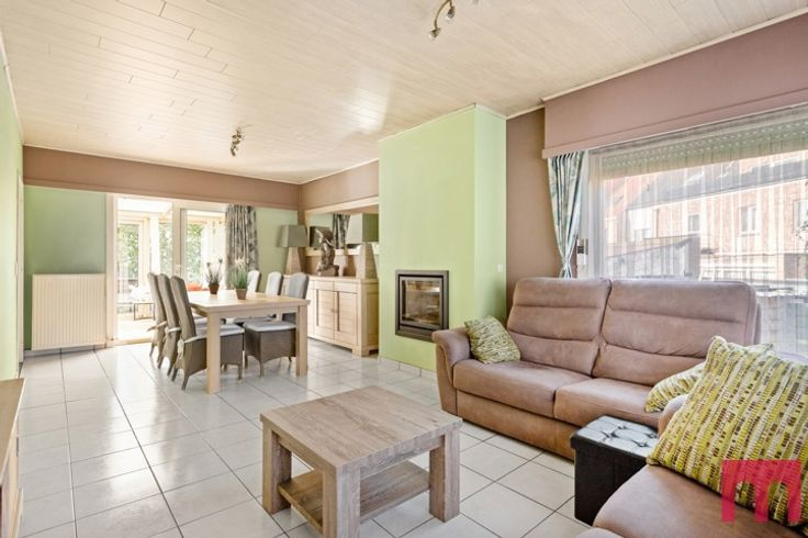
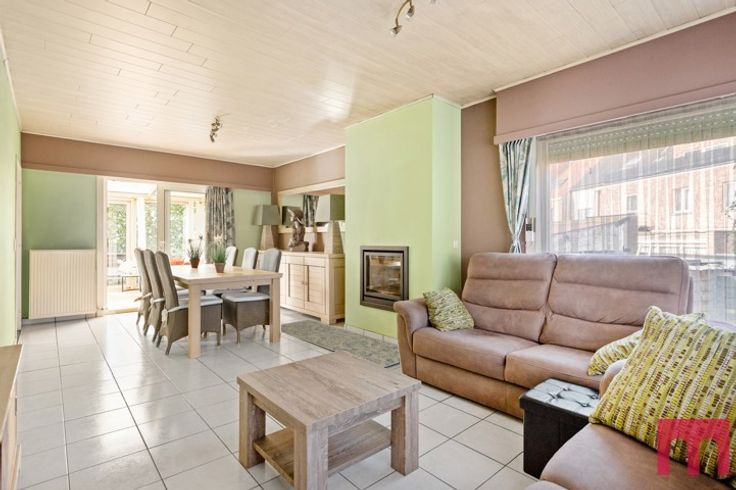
+ rug (336, 338)
